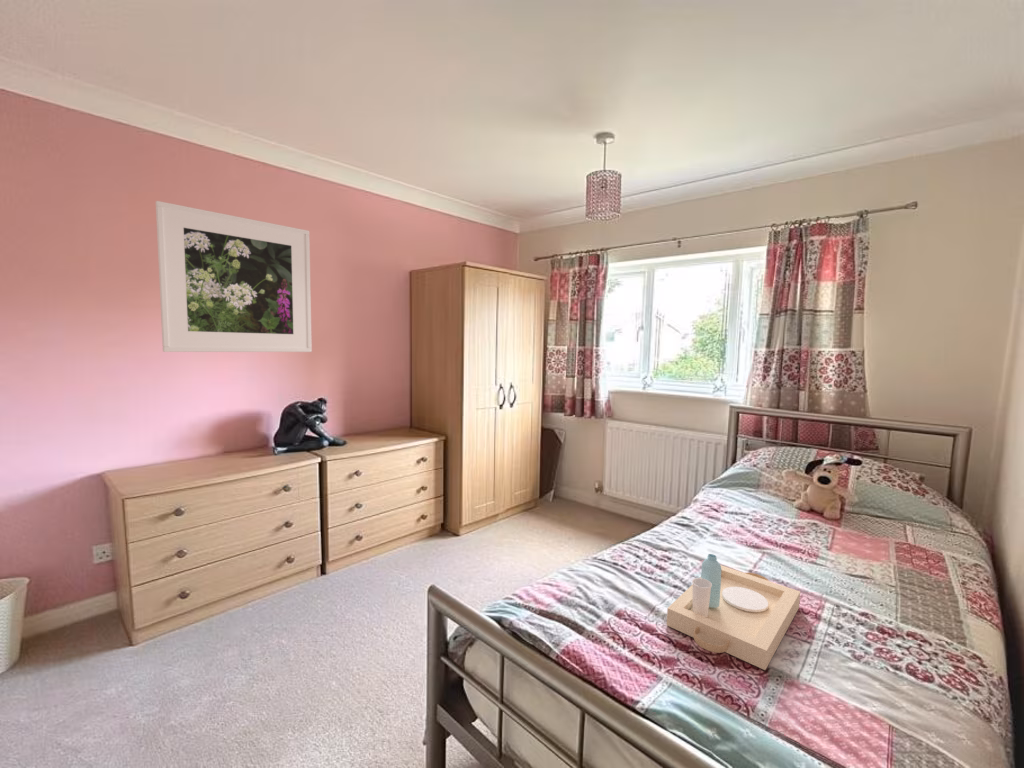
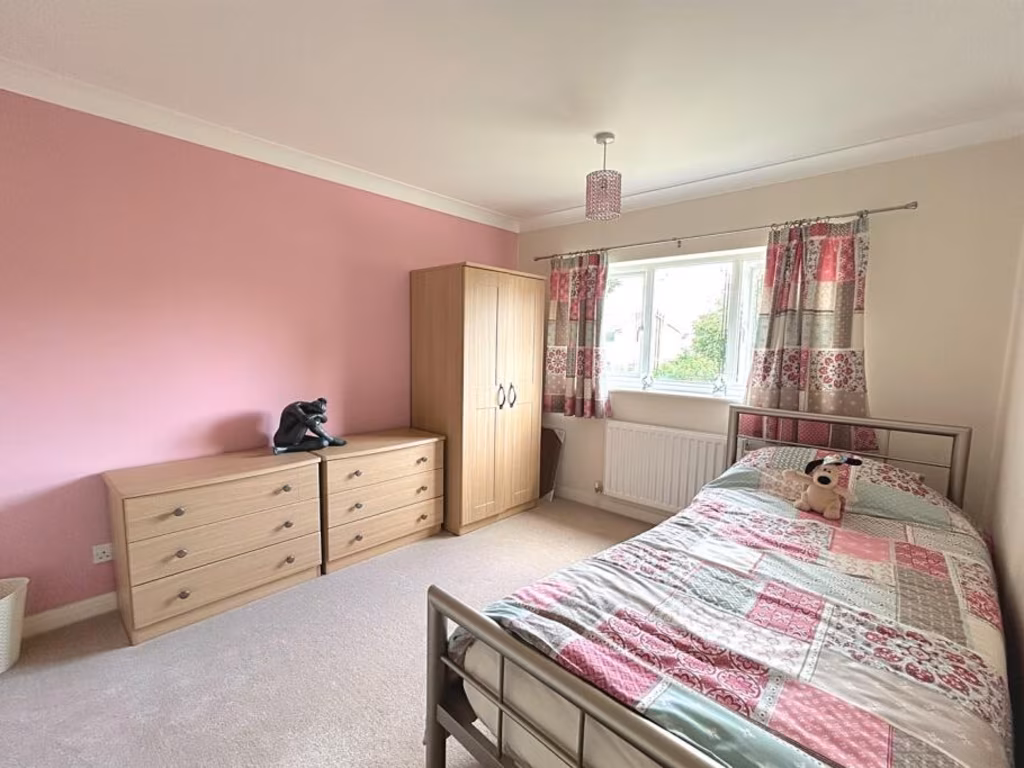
- serving tray (737, 586)
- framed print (242, 285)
